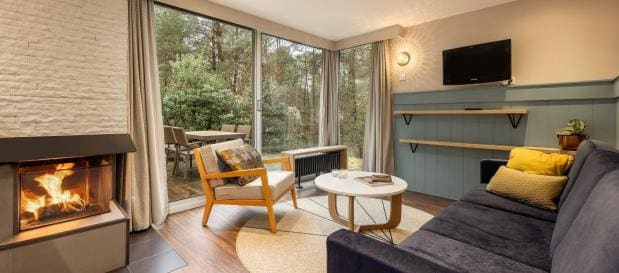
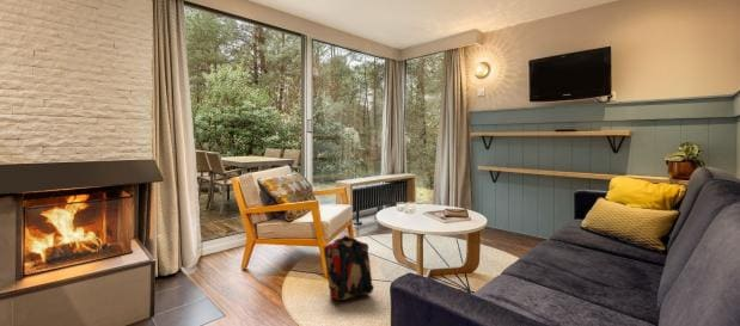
+ backpack (349, 265)
